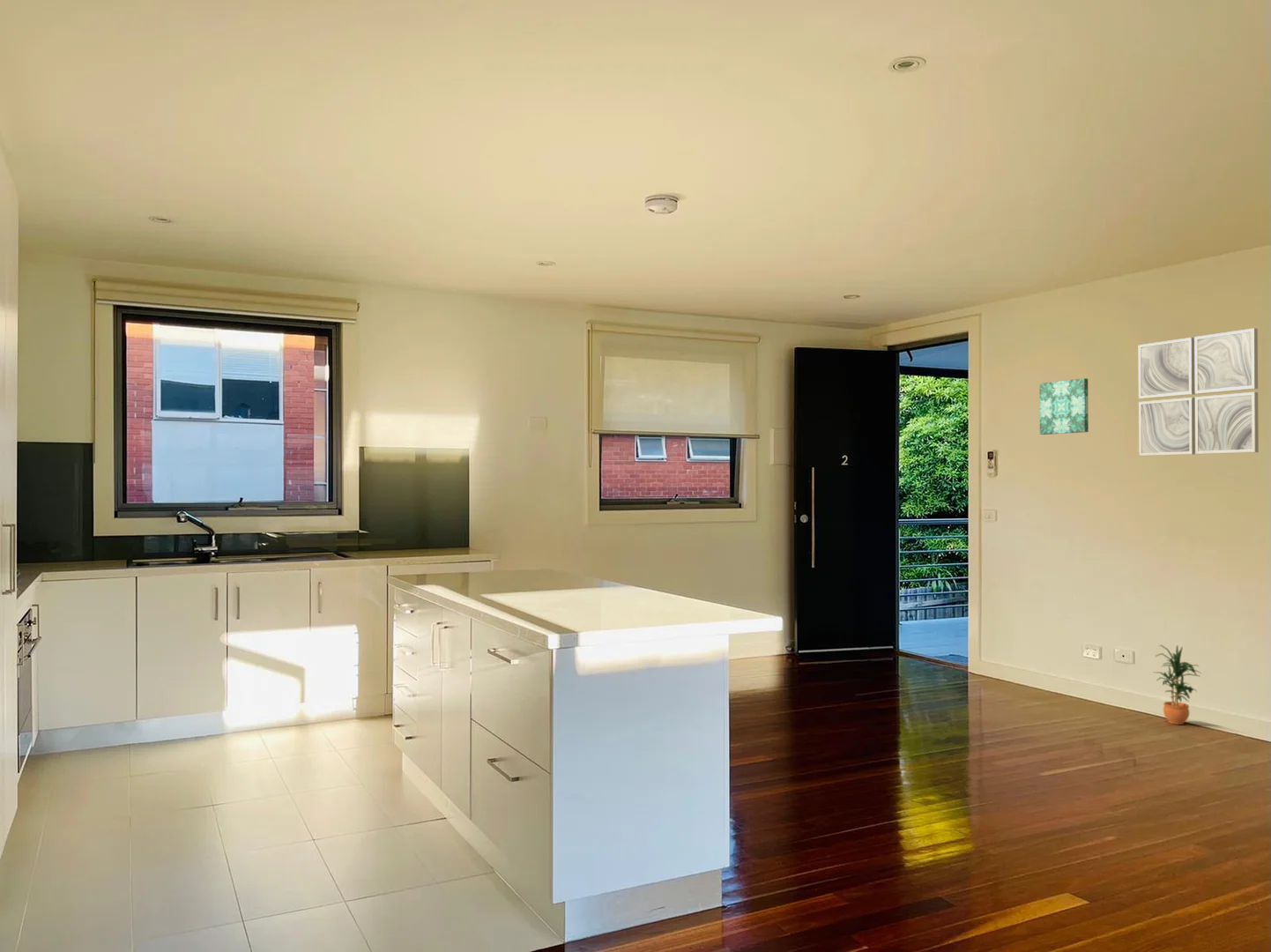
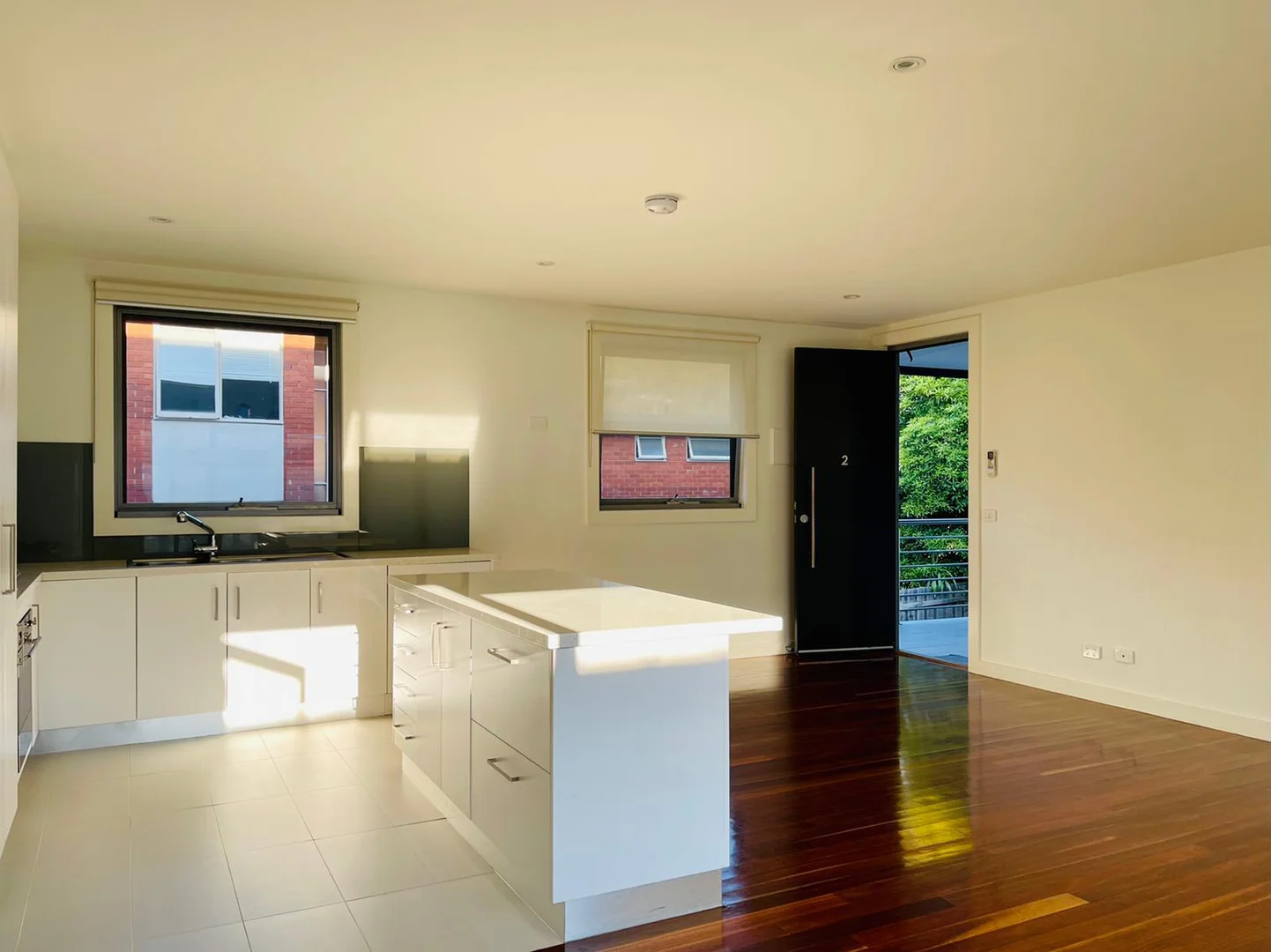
- wall art (1193, 394)
- potted plant (1179, 684)
- wall art (1063, 407)
